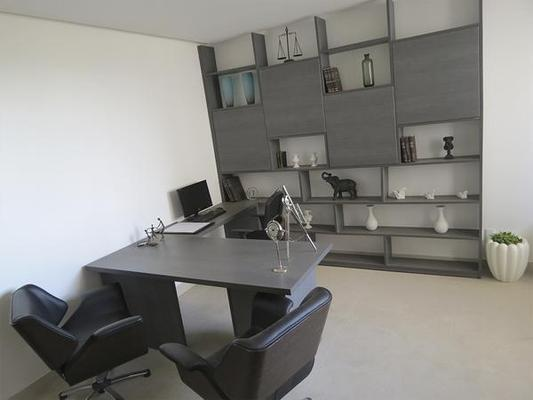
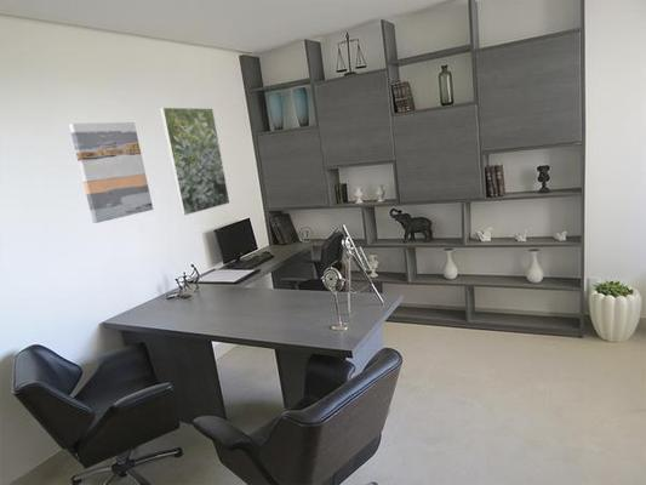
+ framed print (198, 159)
+ wall art (114, 170)
